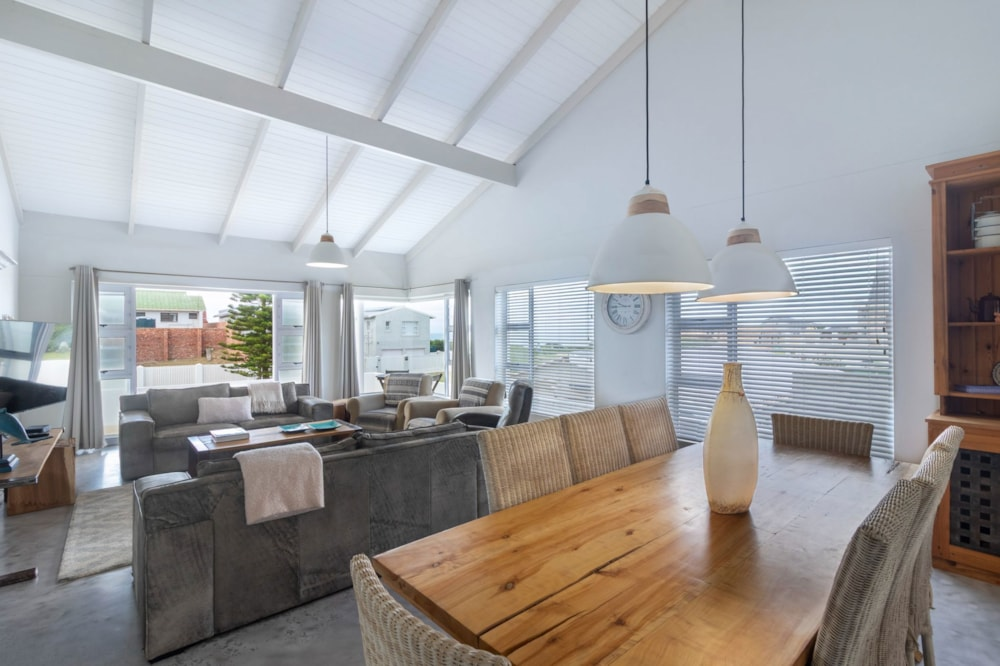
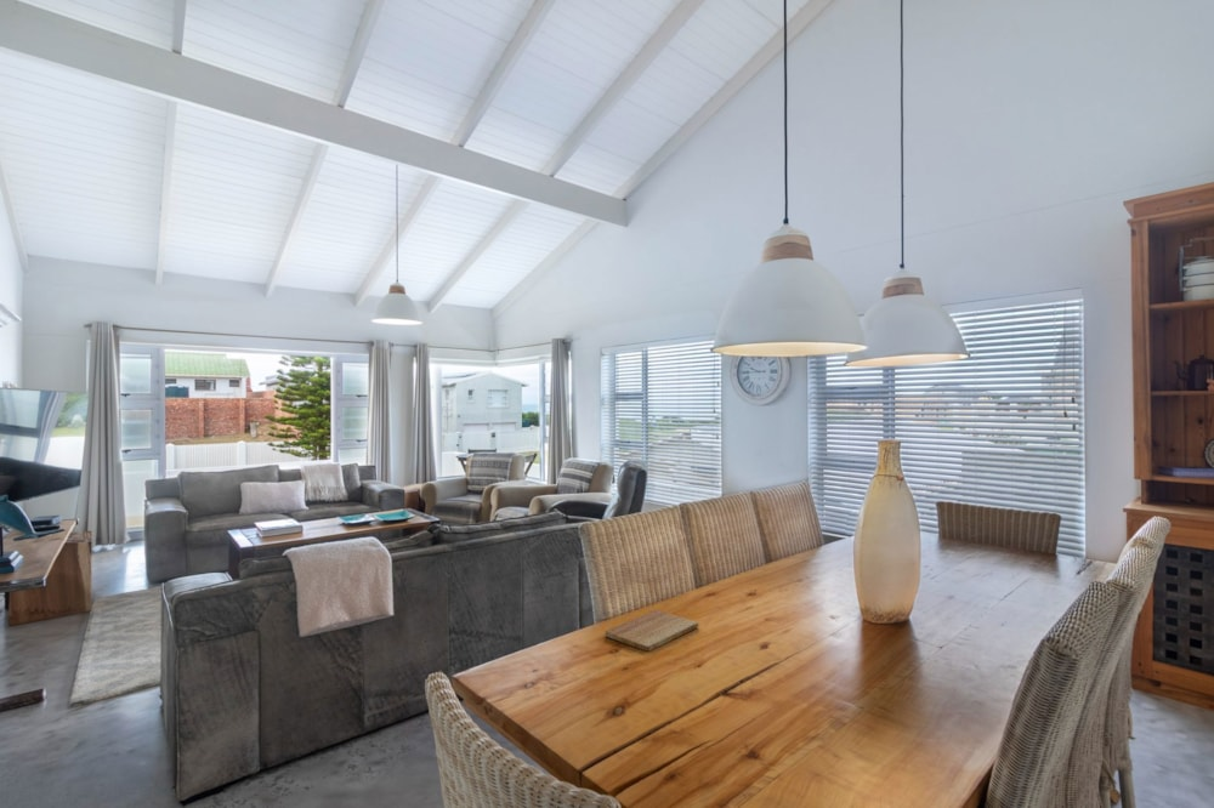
+ cutting board (652, 628)
